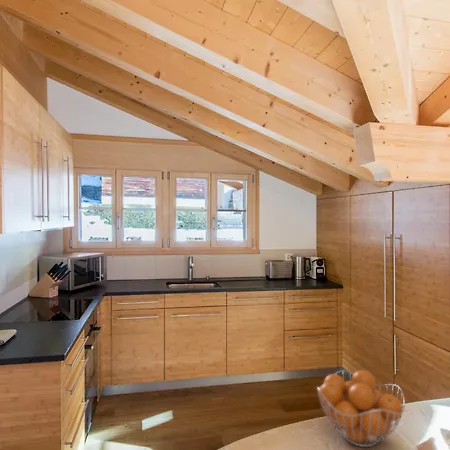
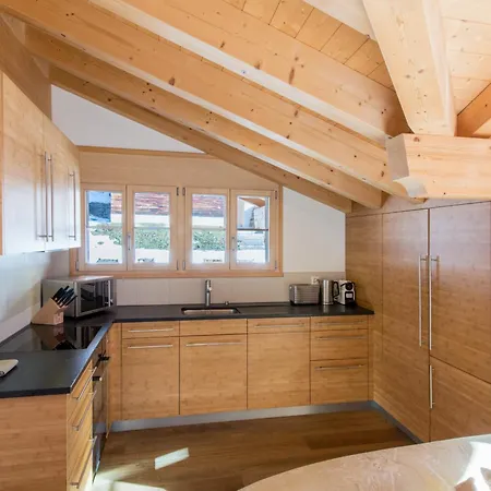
- fruit basket (359, 406)
